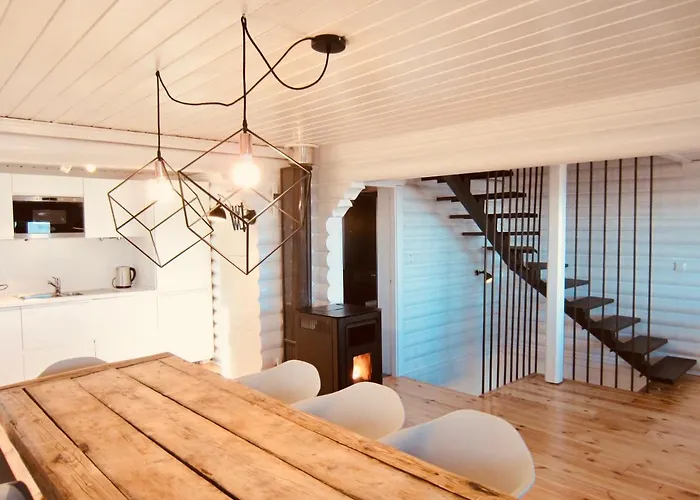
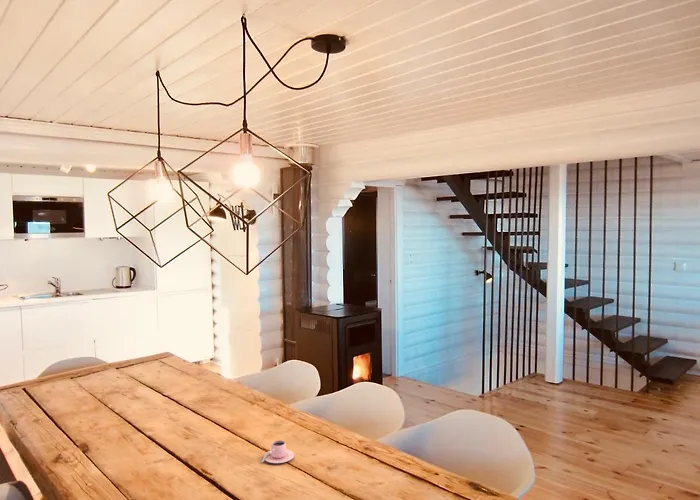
+ teacup (278, 440)
